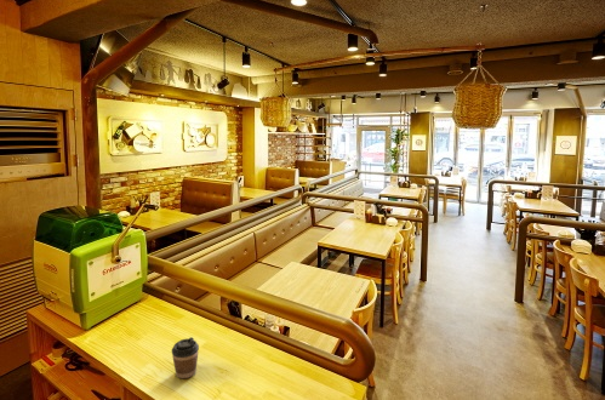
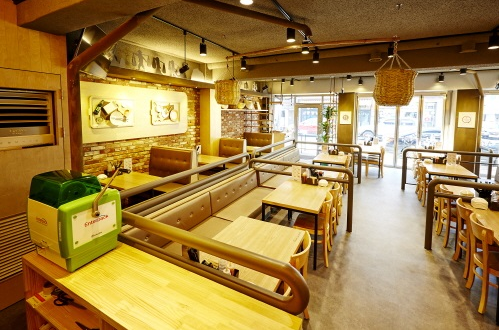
- coffee cup (186, 356)
